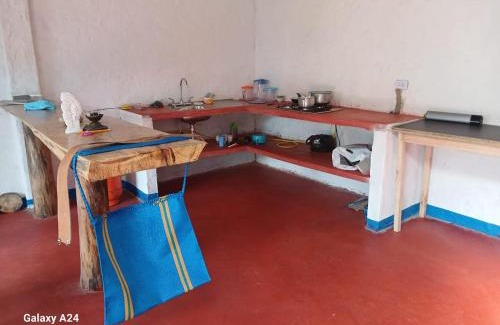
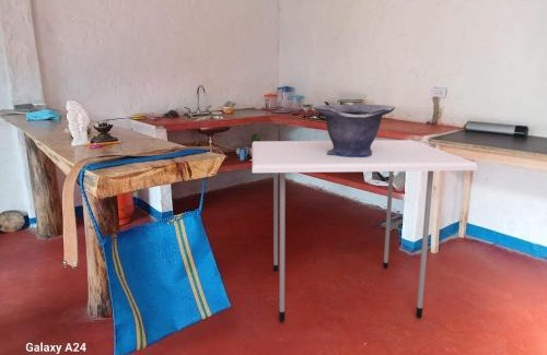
+ decorative bowl (352, 129)
+ dining table (385, 233)
